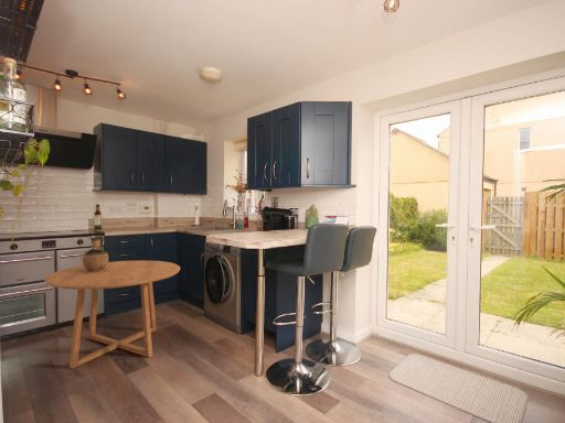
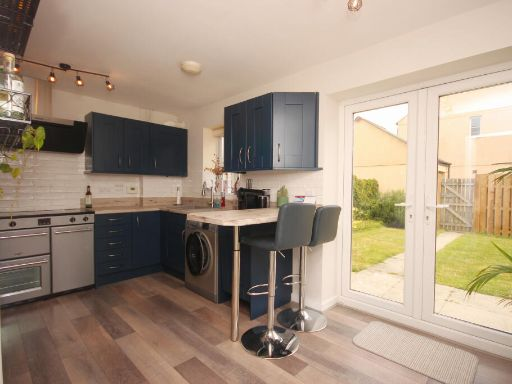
- dining table (118, 286)
- ceramic jug (95, 252)
